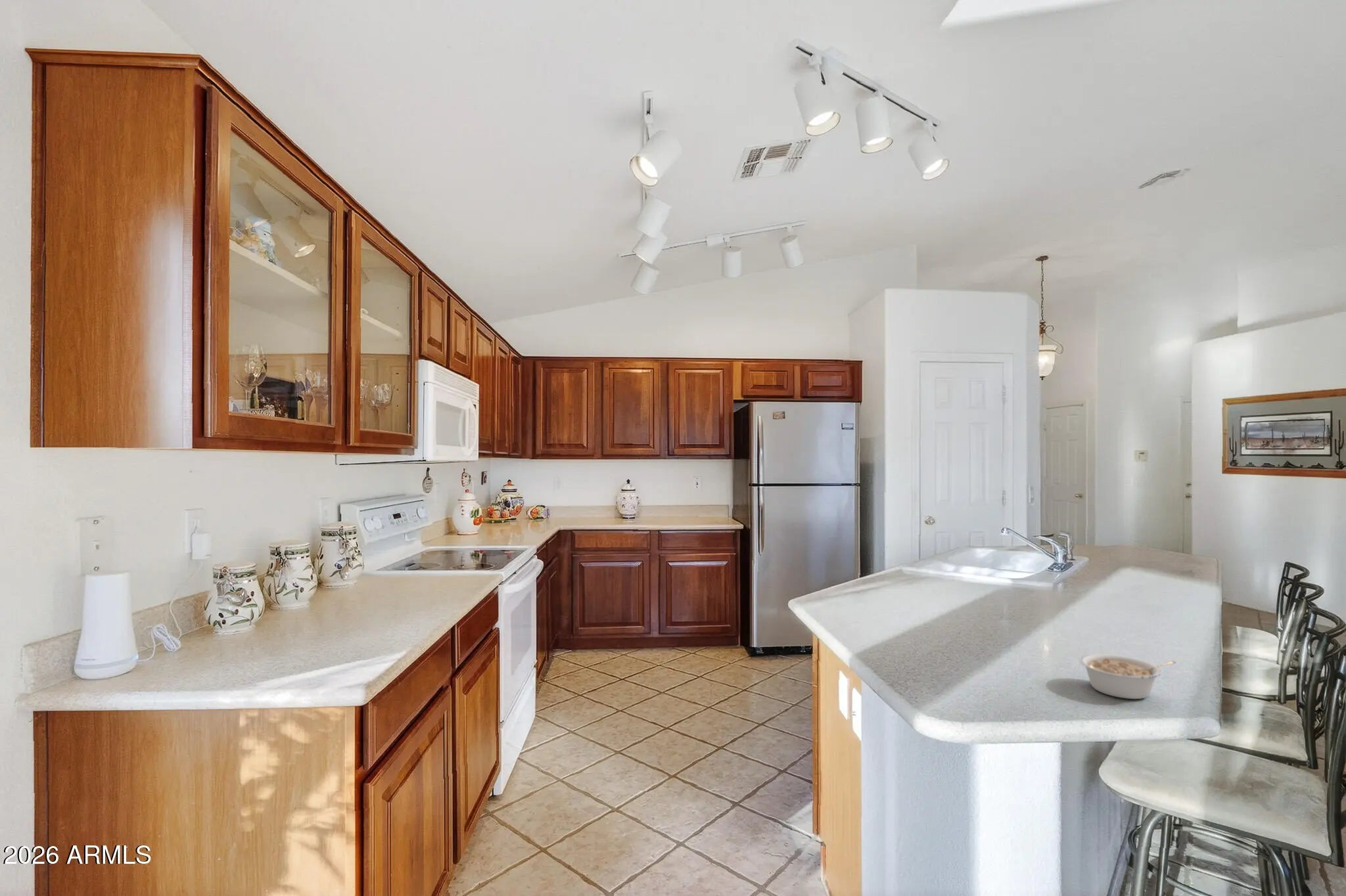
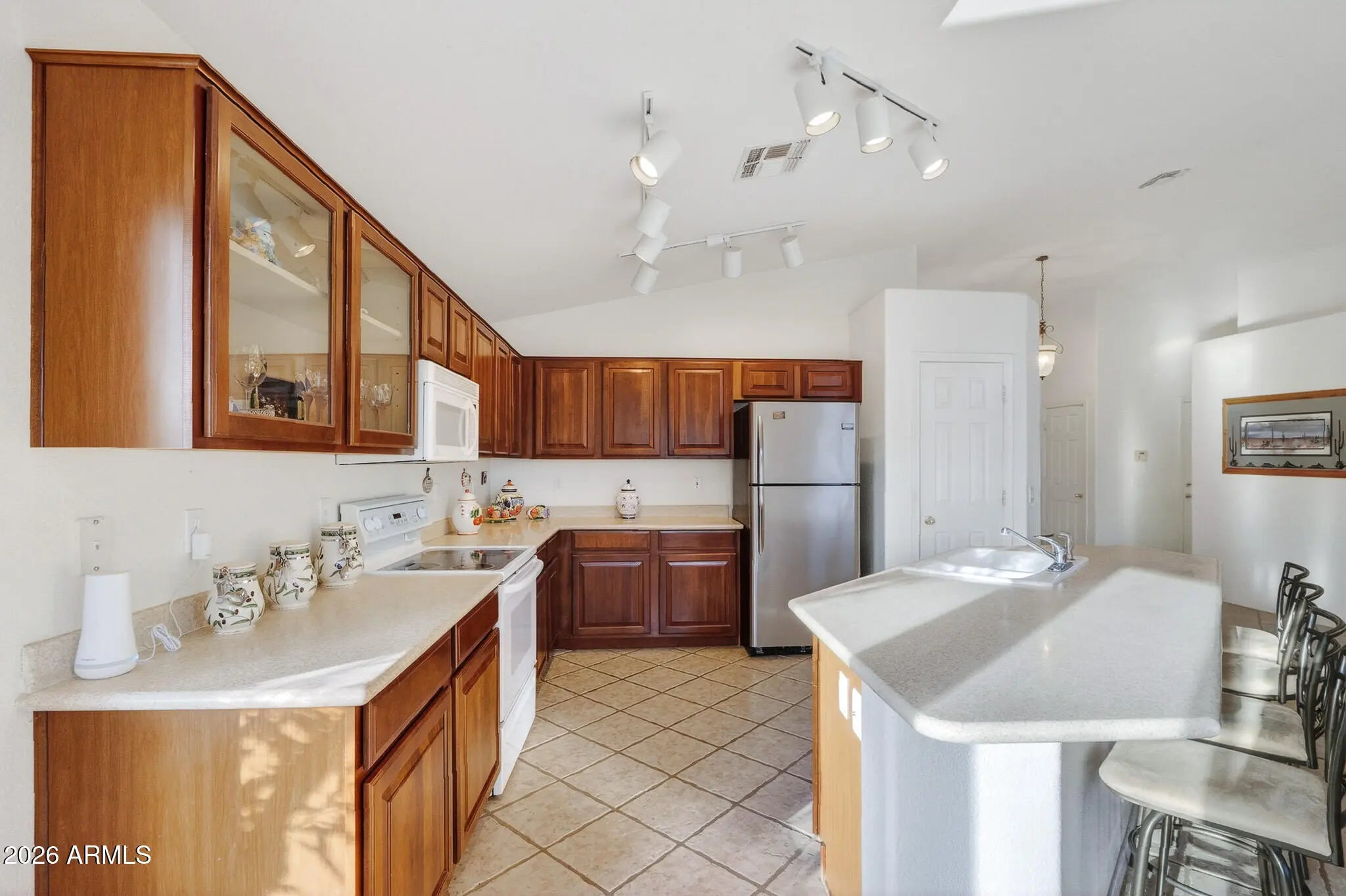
- legume (1121, 674)
